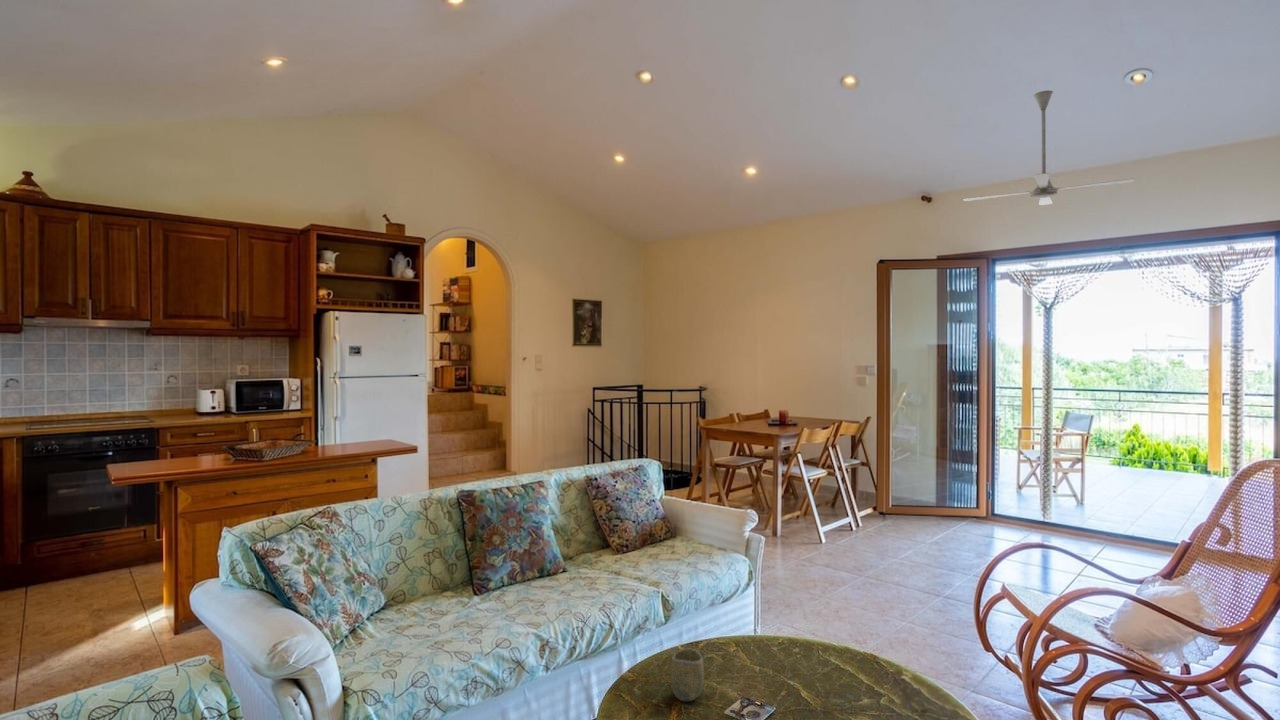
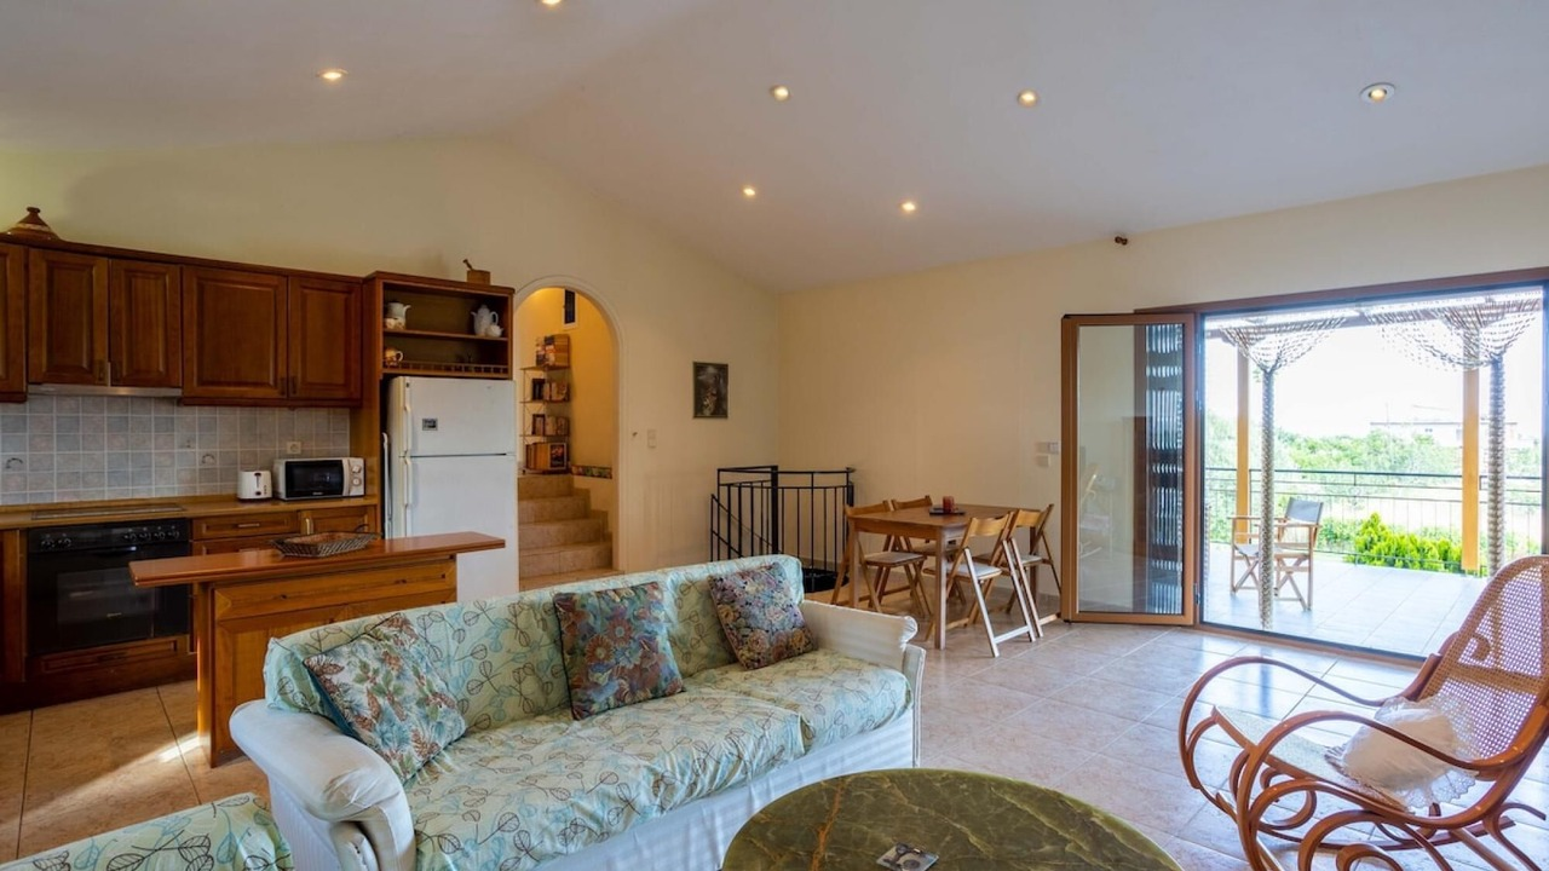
- ceiling fan (1043, 145)
- cup (687, 674)
